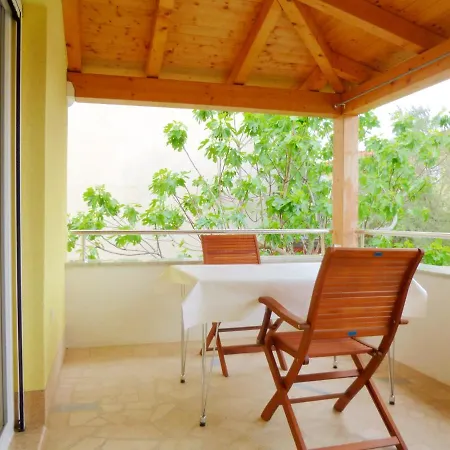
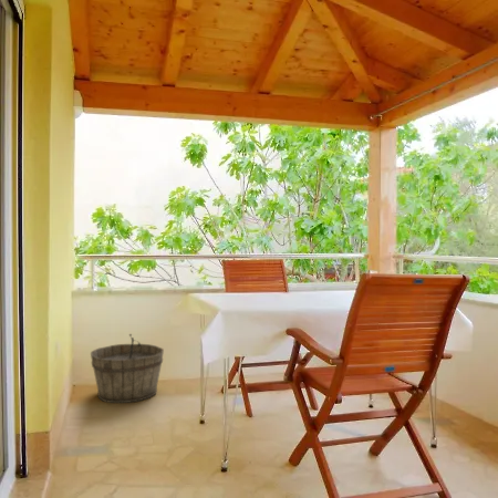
+ wooden bucket (127, 364)
